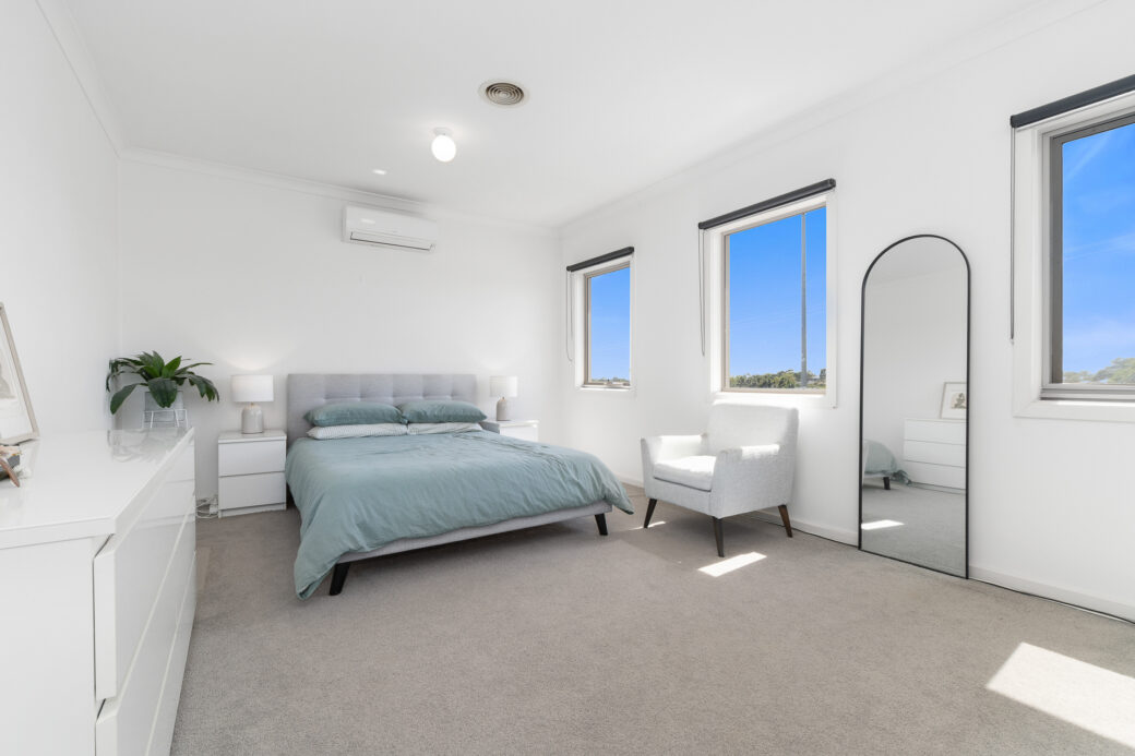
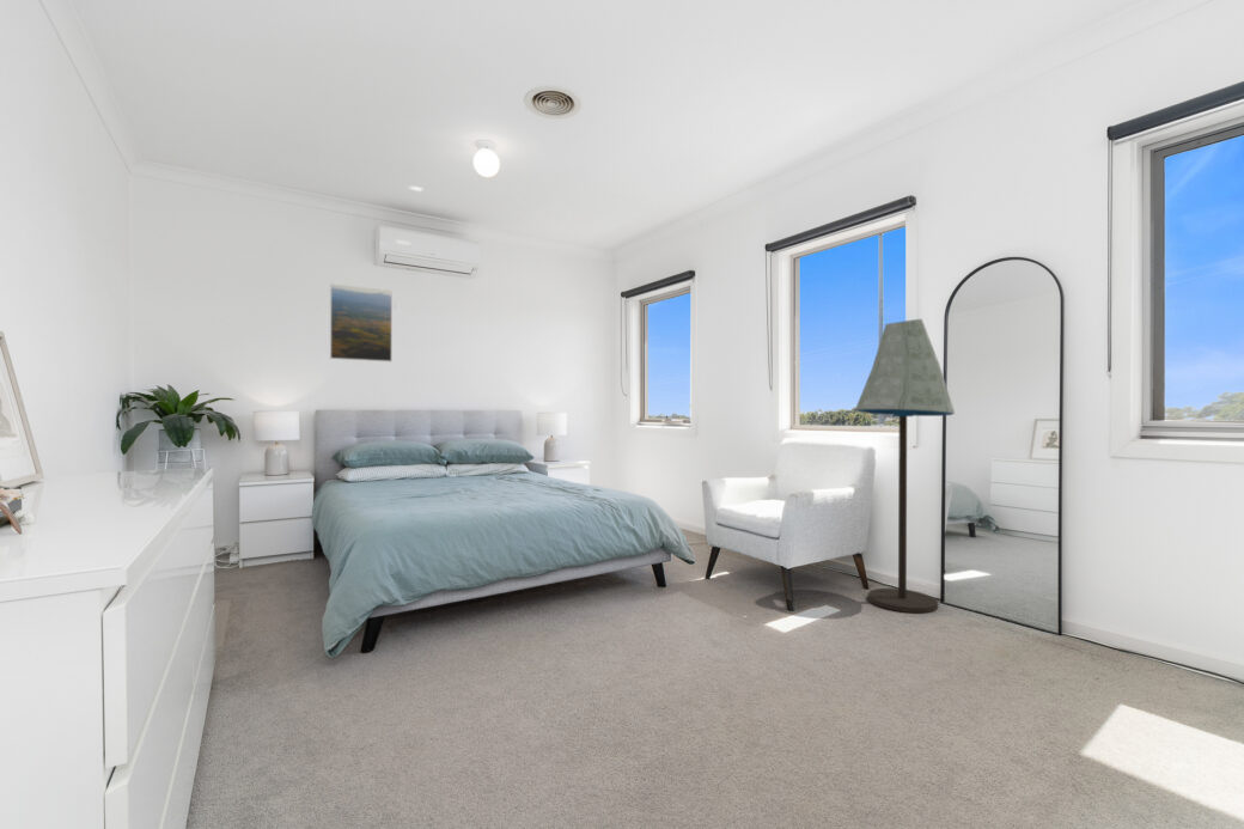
+ floor lamp (902, 459)
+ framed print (361, 323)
